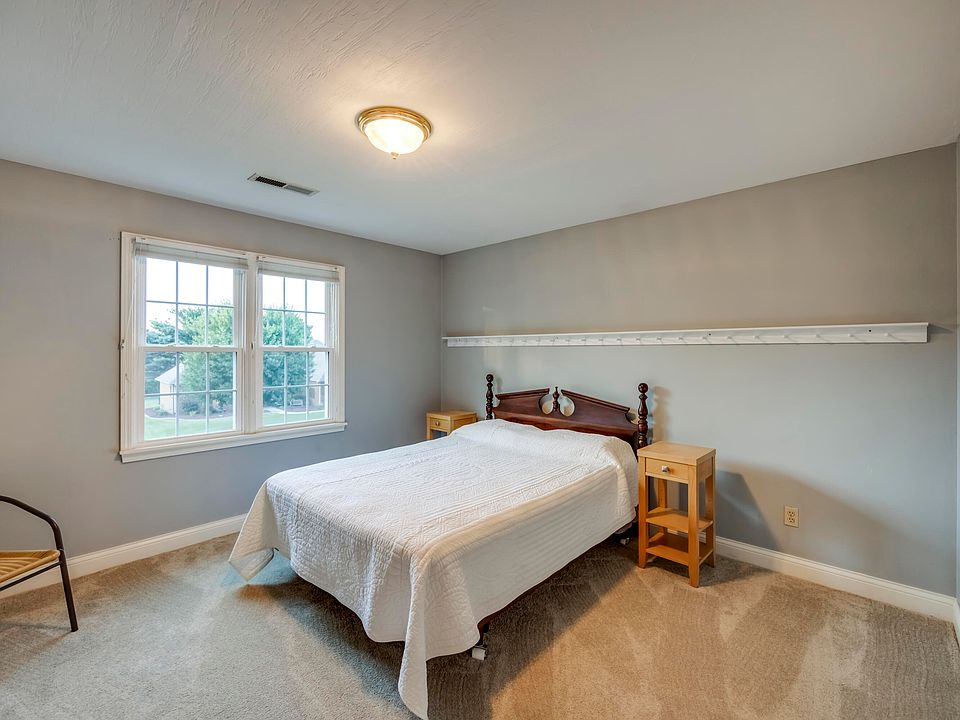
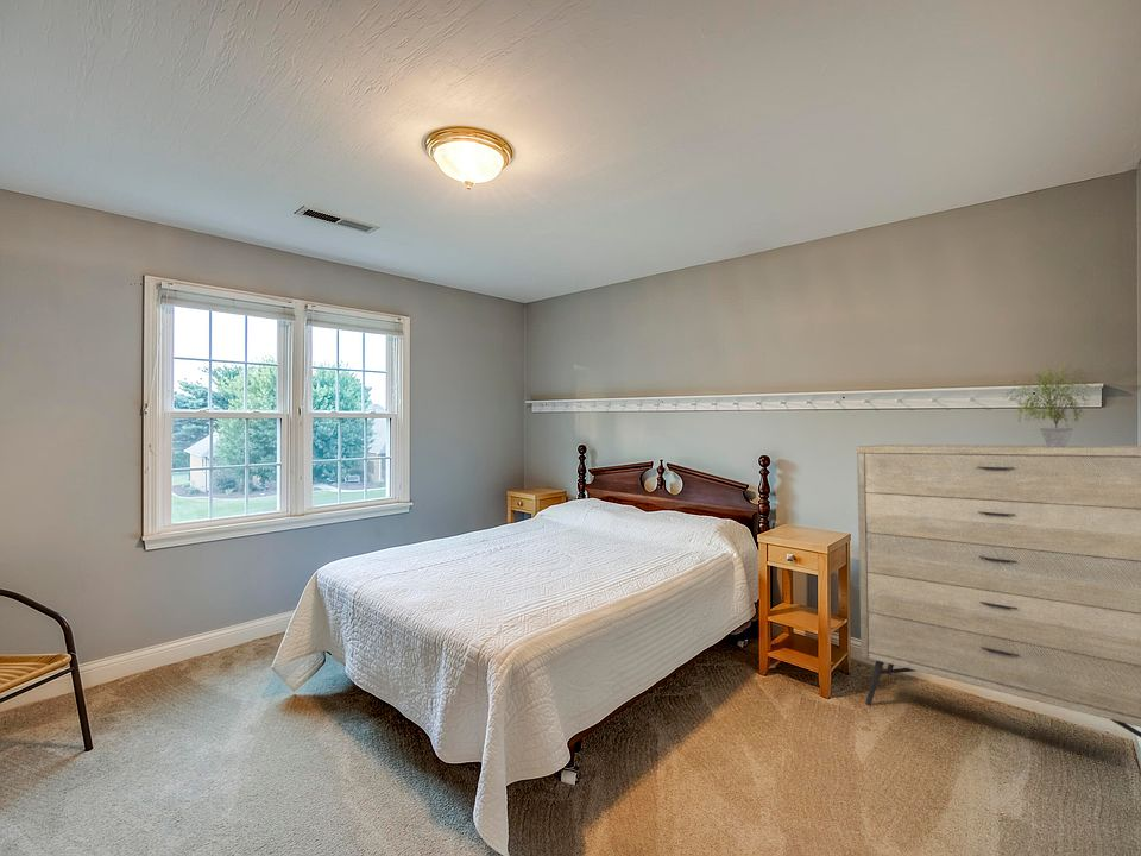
+ dresser (1002, 585)
+ potted plant (1048, 403)
